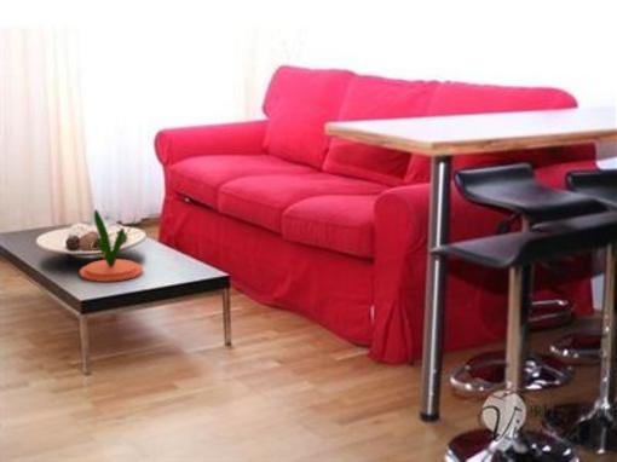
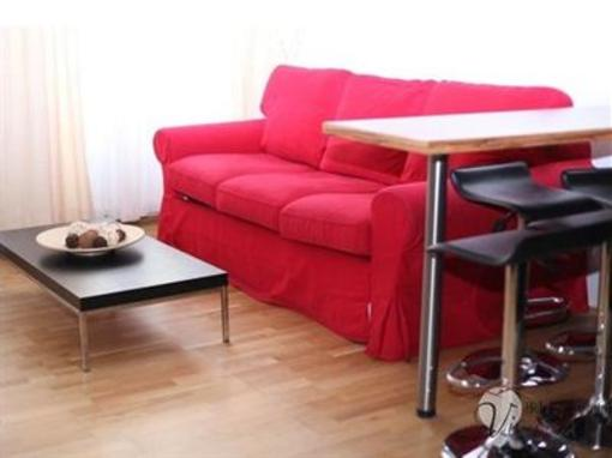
- plant (109, 239)
